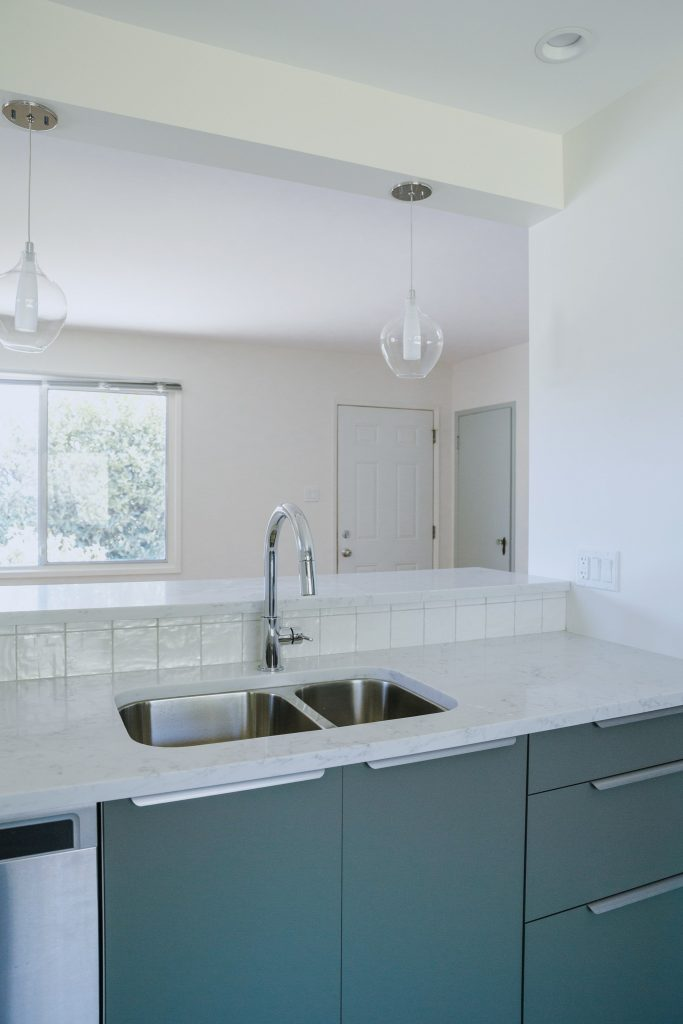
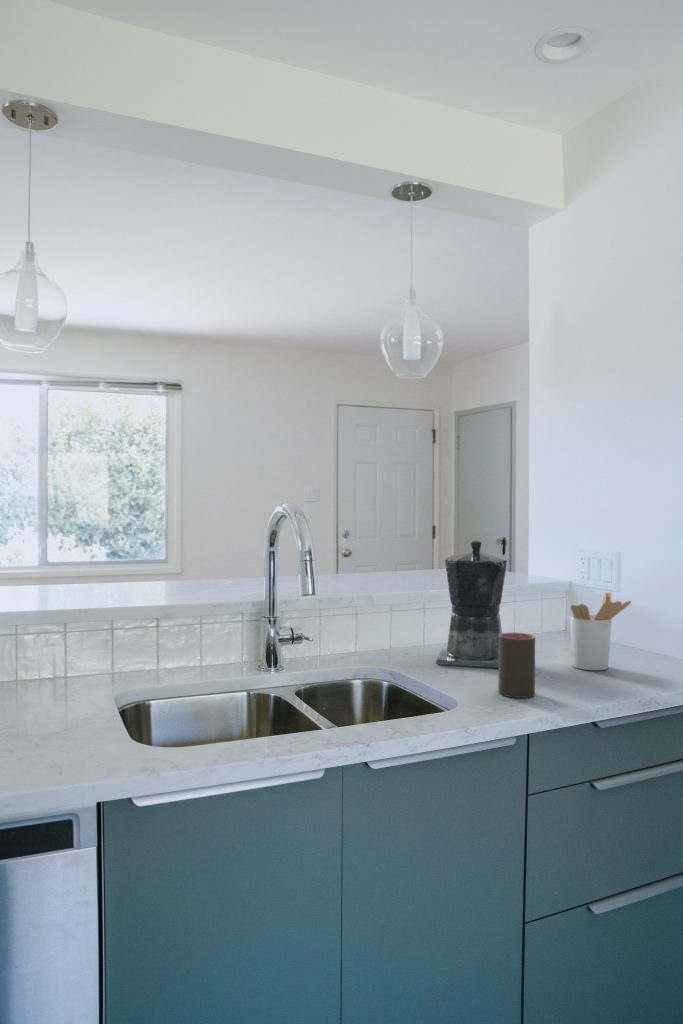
+ coffee maker (474, 599)
+ utensil holder (598, 631)
+ cup (516, 664)
